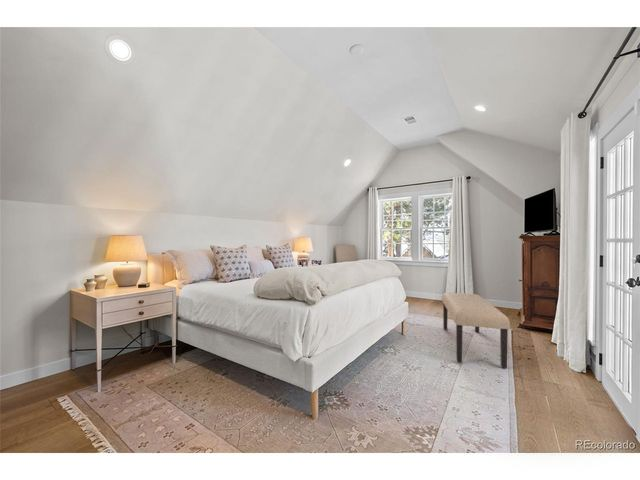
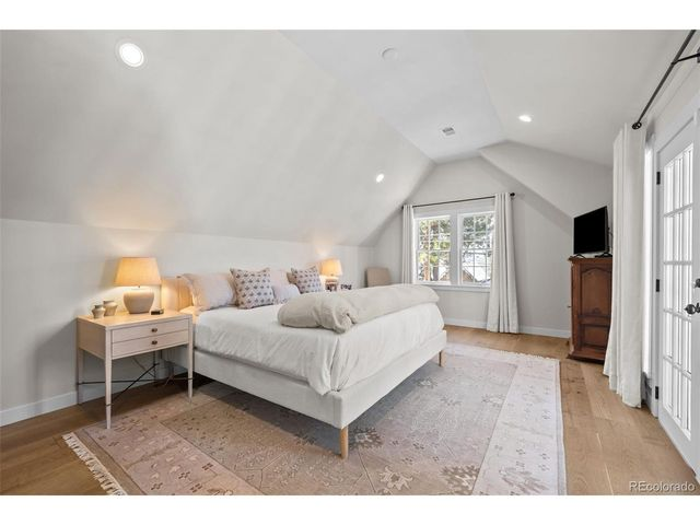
- bench (469, 322)
